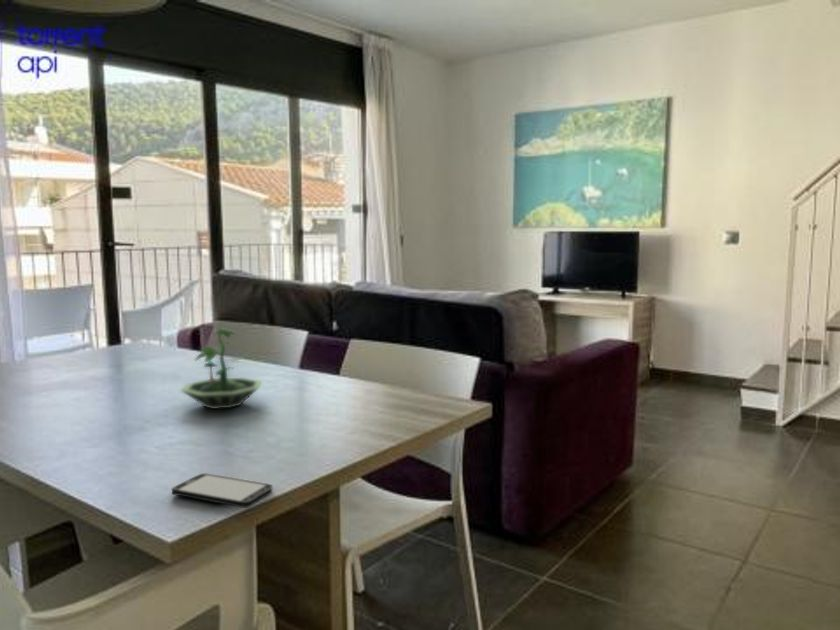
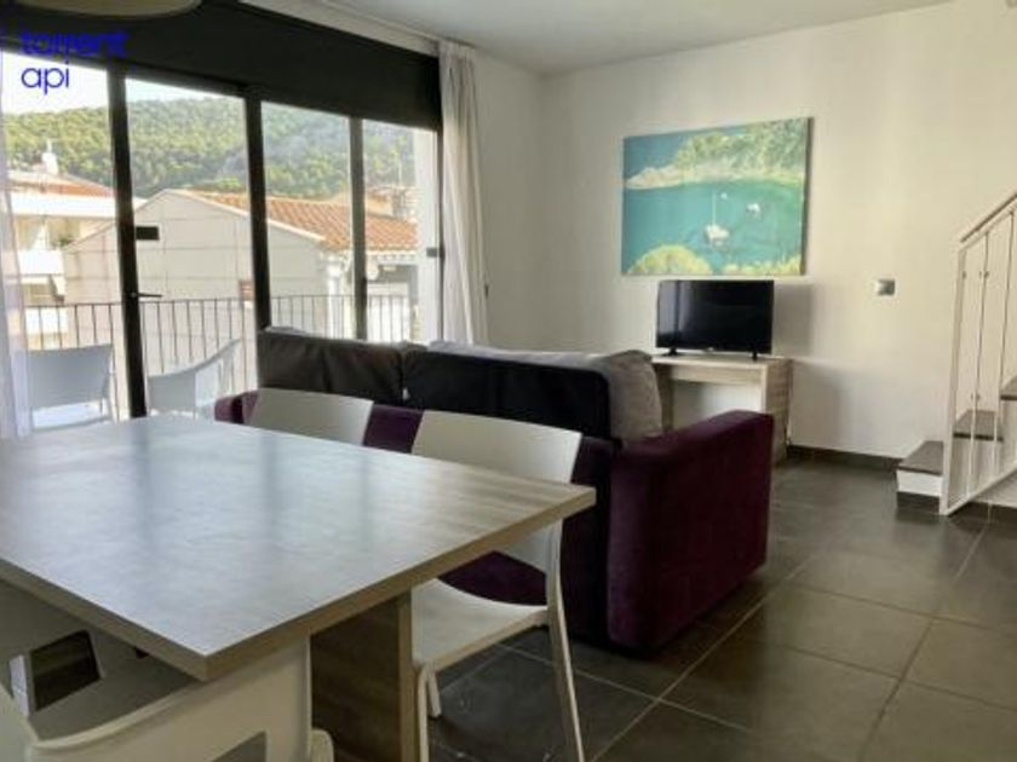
- terrarium (221, 343)
- smartphone (223, 489)
